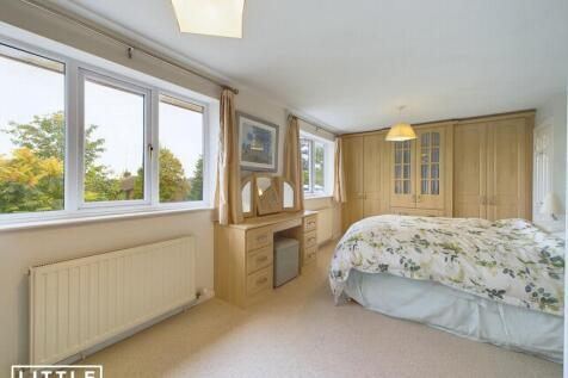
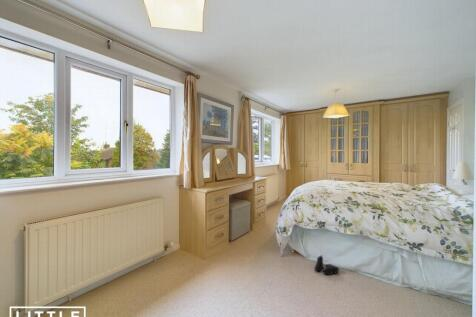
+ boots (326, 265)
